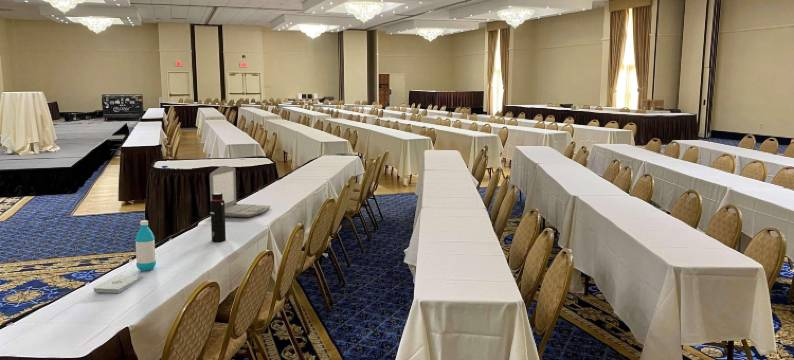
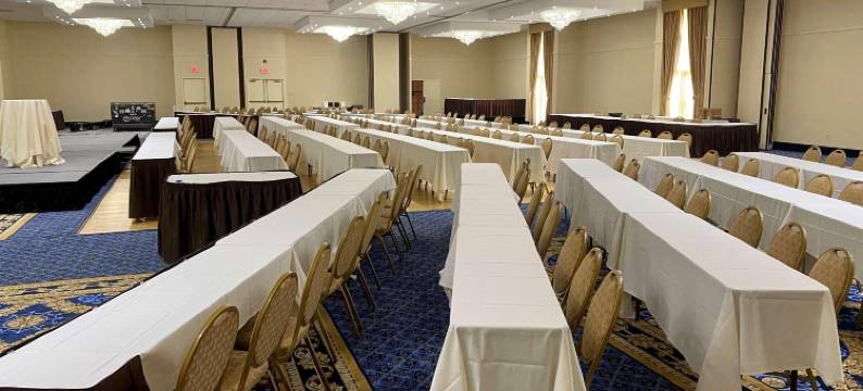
- laptop (235, 189)
- water bottle (145, 245)
- notepad (118, 283)
- water bottle (218, 217)
